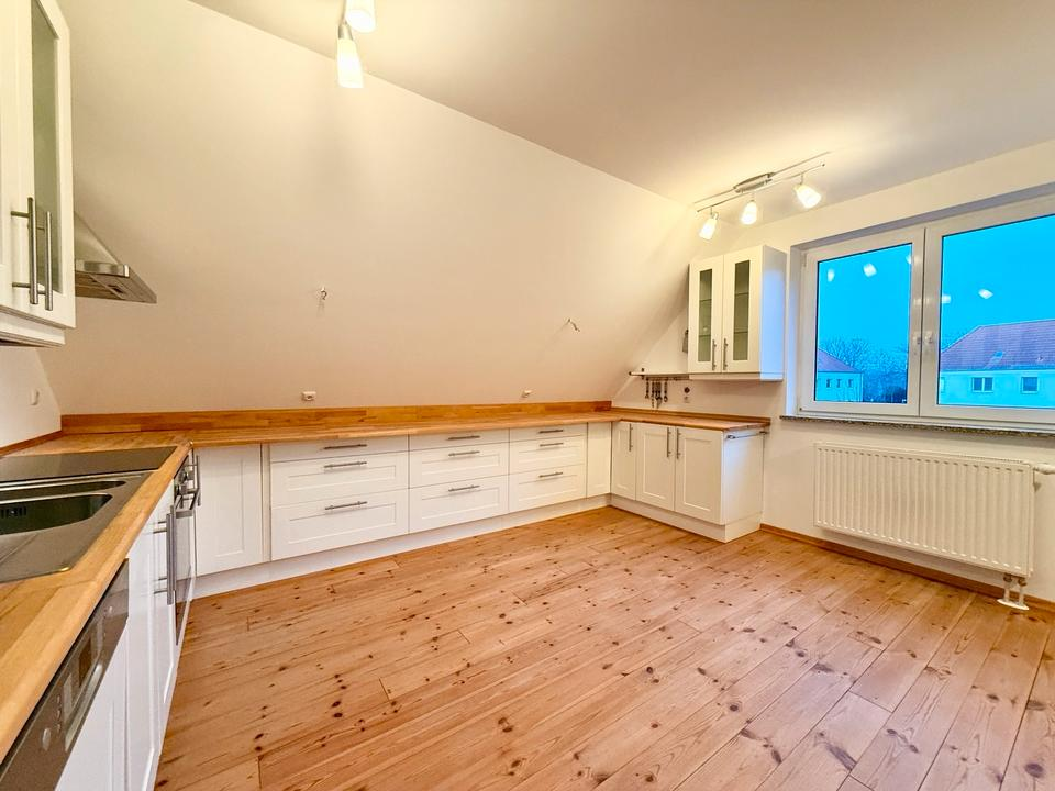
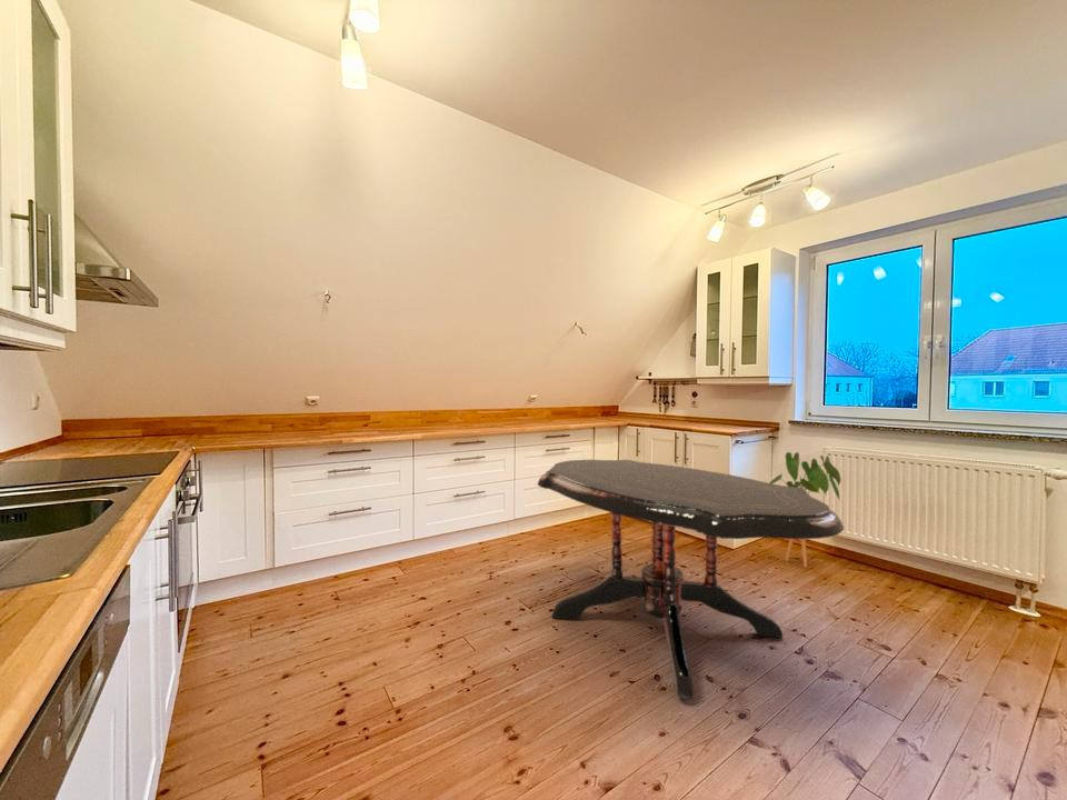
+ dining table (661, 550)
+ house plant (808, 493)
